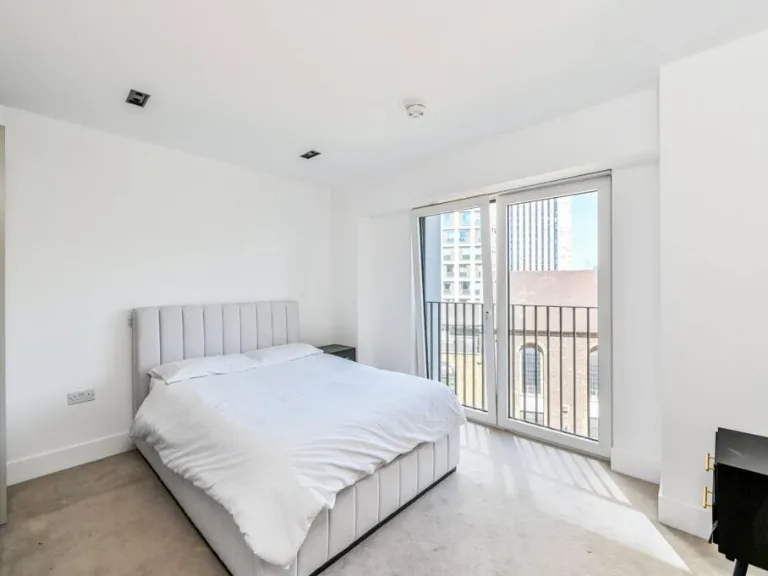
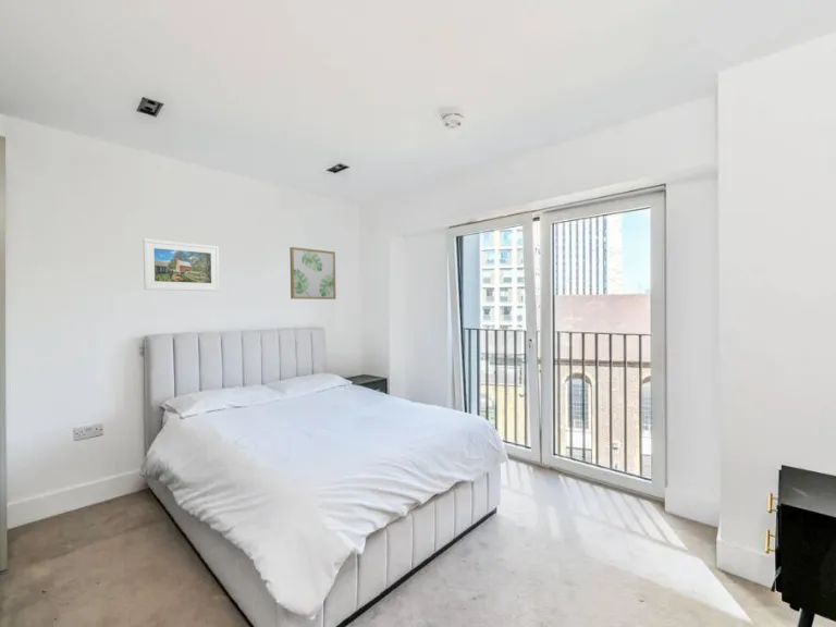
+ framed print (183, 266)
+ wall art (314, 274)
